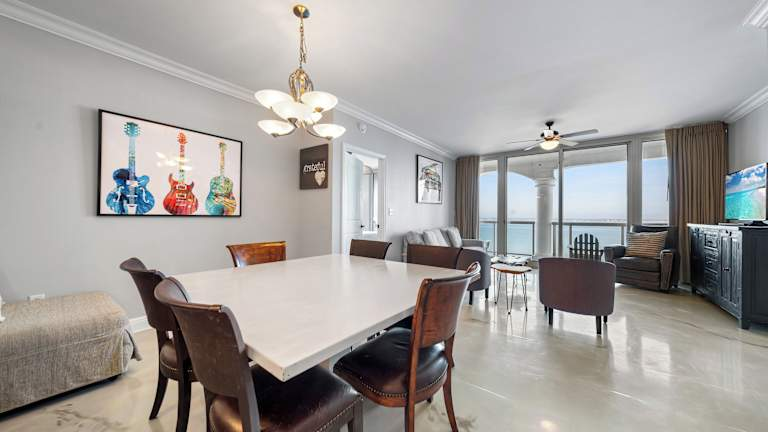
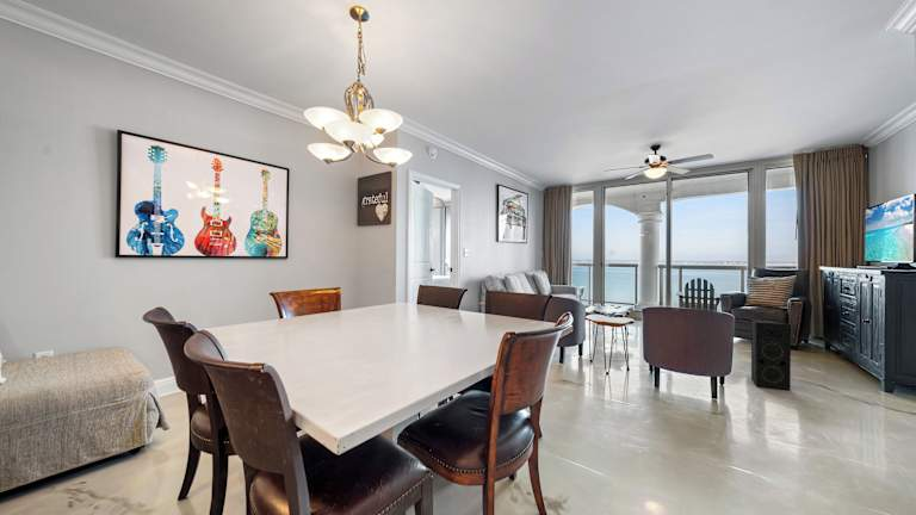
+ speaker (767, 353)
